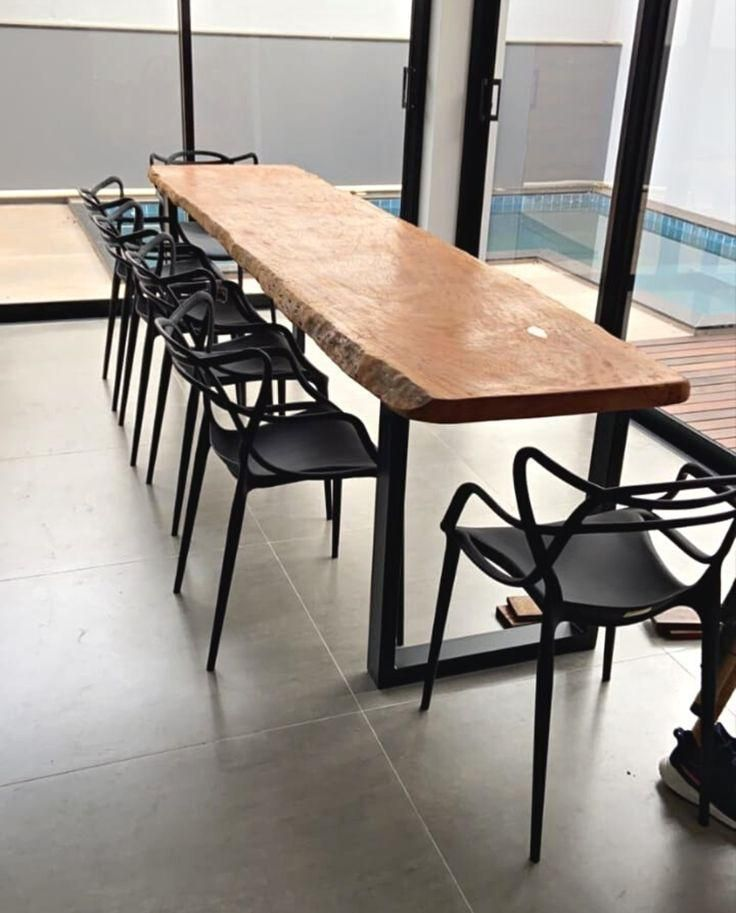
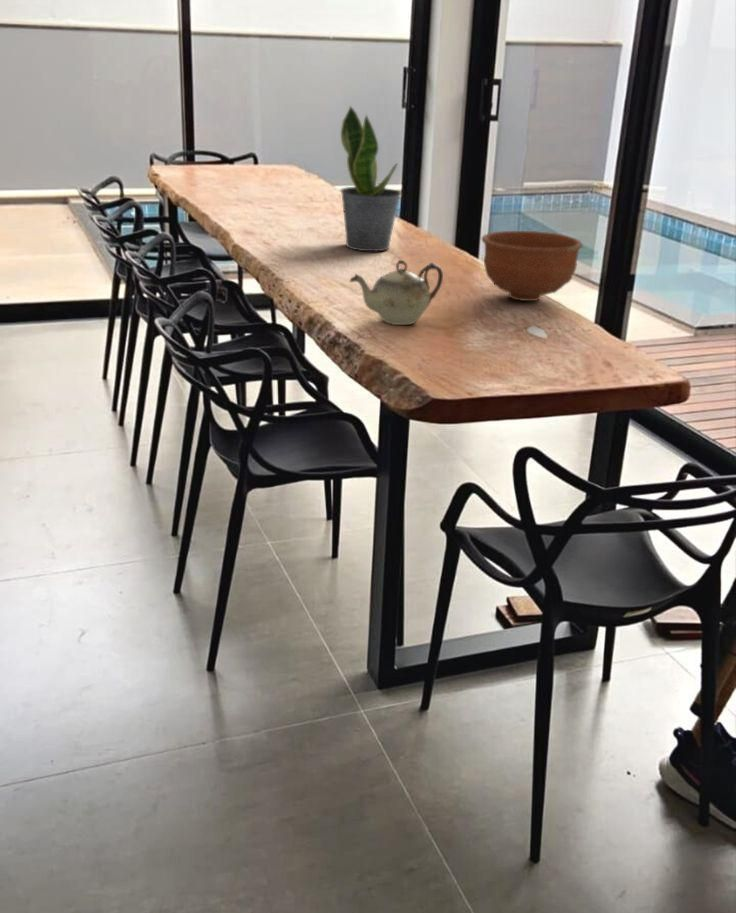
+ bowl (528, 268)
+ potted plant (371, 178)
+ teapot (396, 291)
